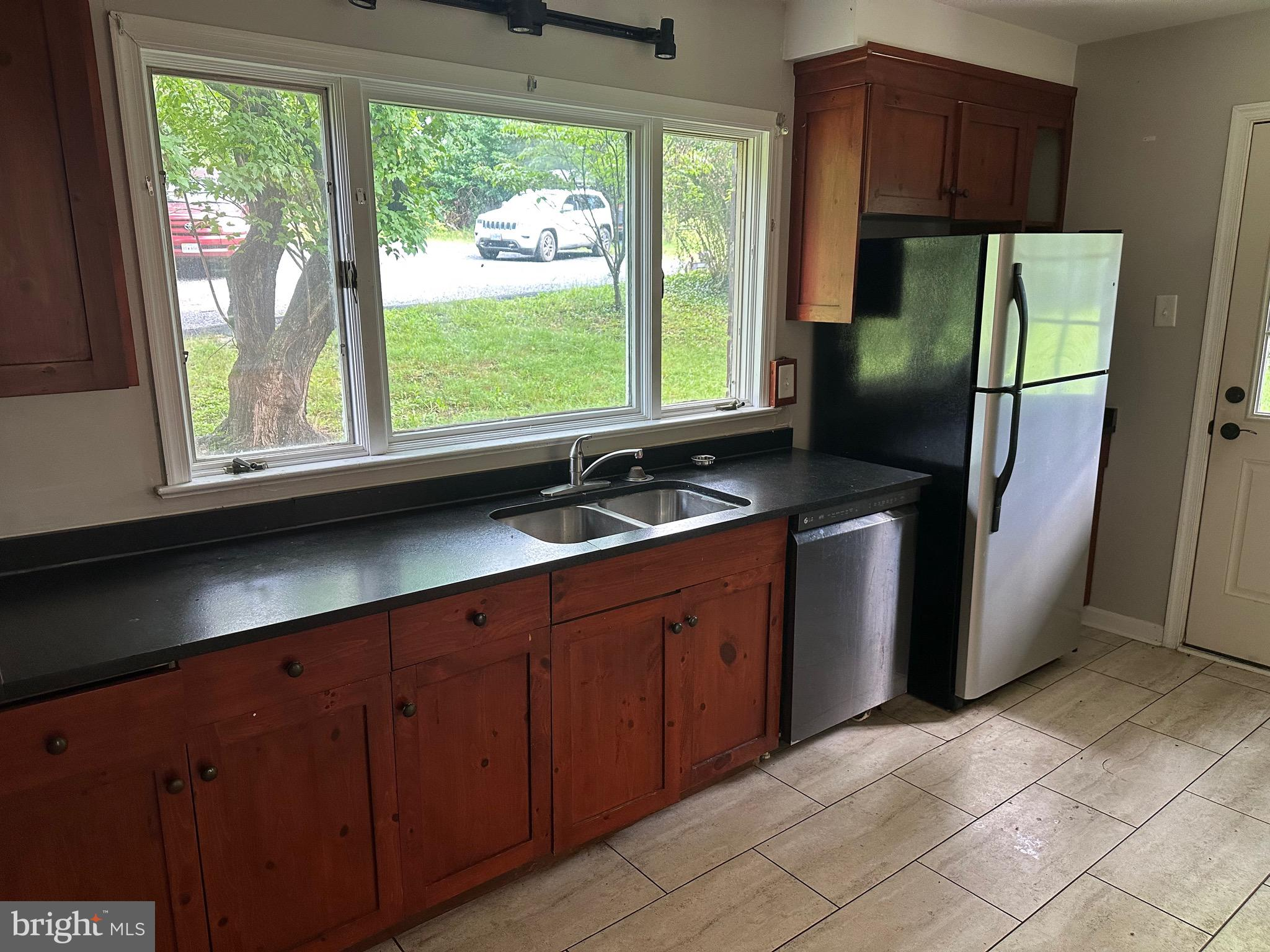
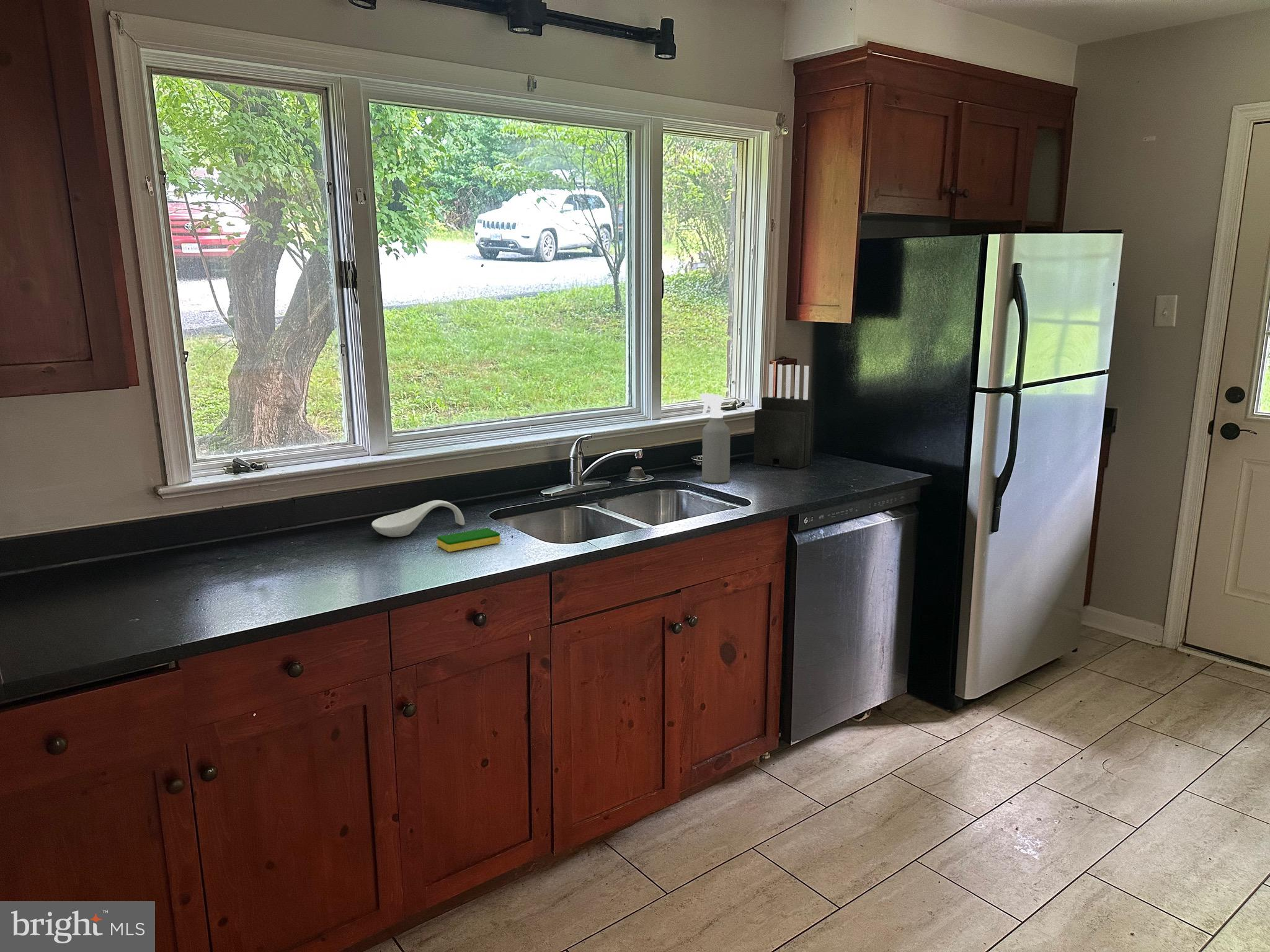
+ spoon rest (418, 517)
+ spray bottle (713, 438)
+ knife block (782, 415)
+ dish sponge (469, 539)
